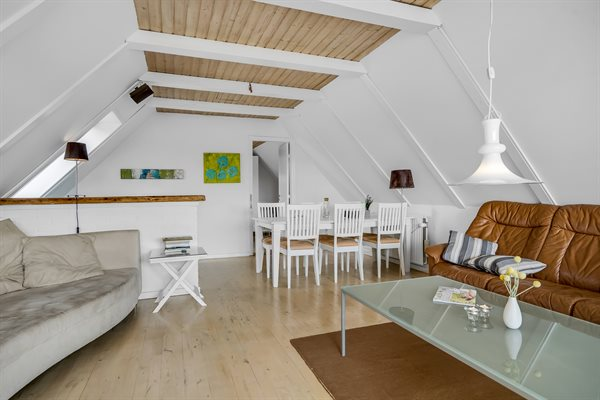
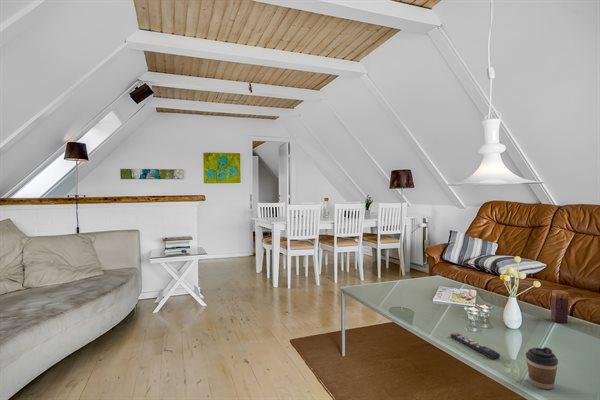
+ candle (559, 306)
+ coffee cup (541, 366)
+ remote control (473, 344)
